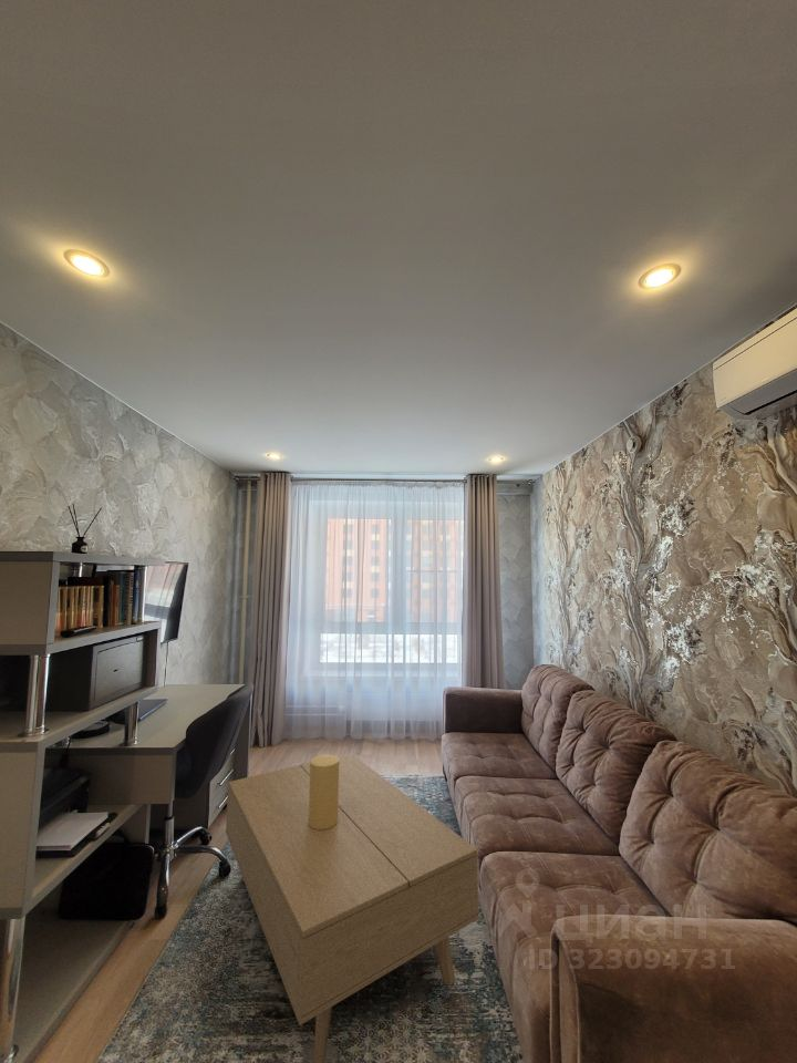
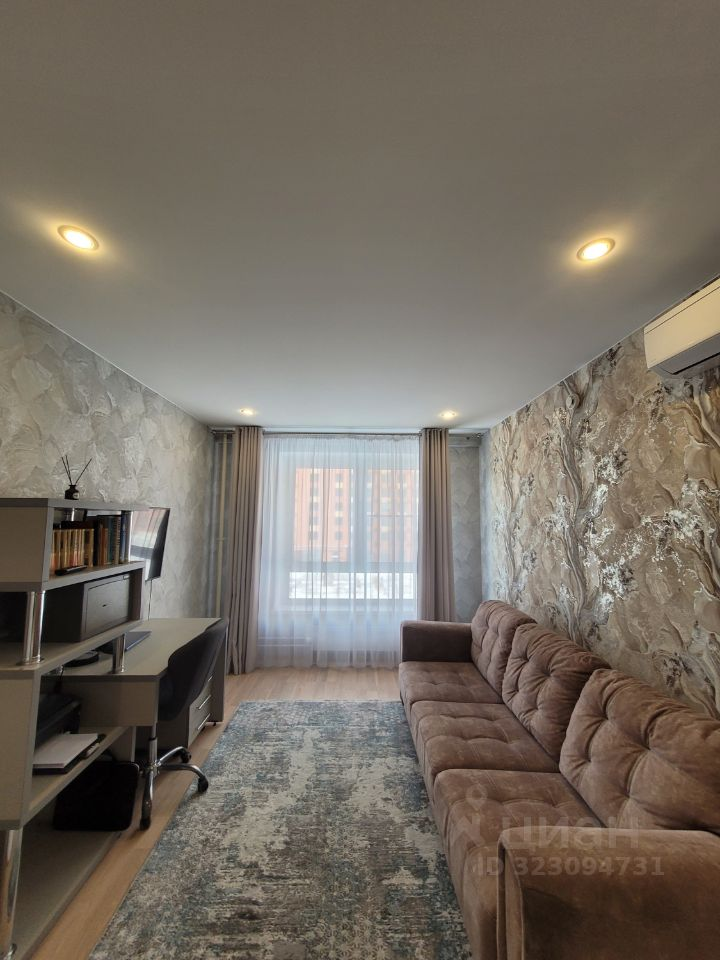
- coffee table (335, 864)
- decorative vase (323, 789)
